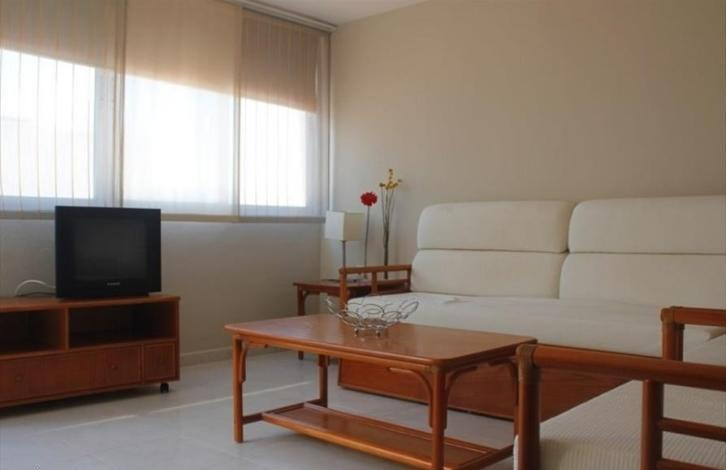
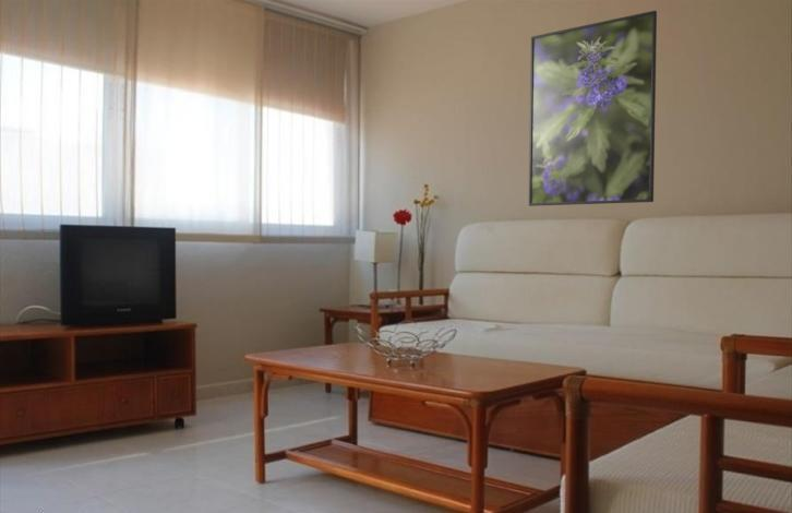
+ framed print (588, 114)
